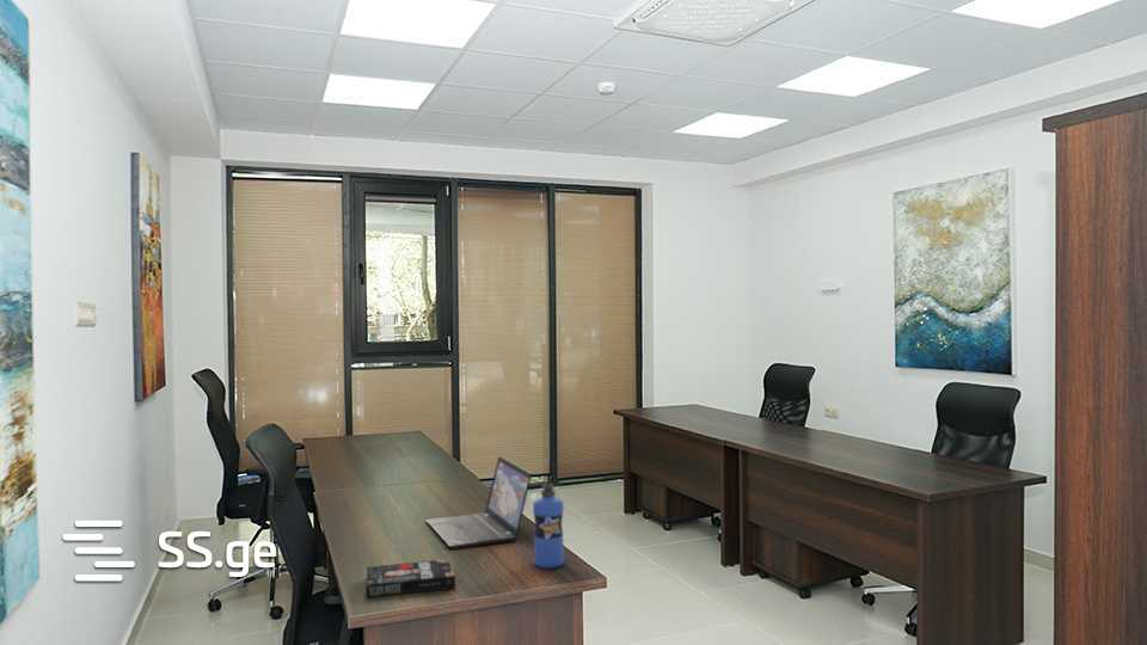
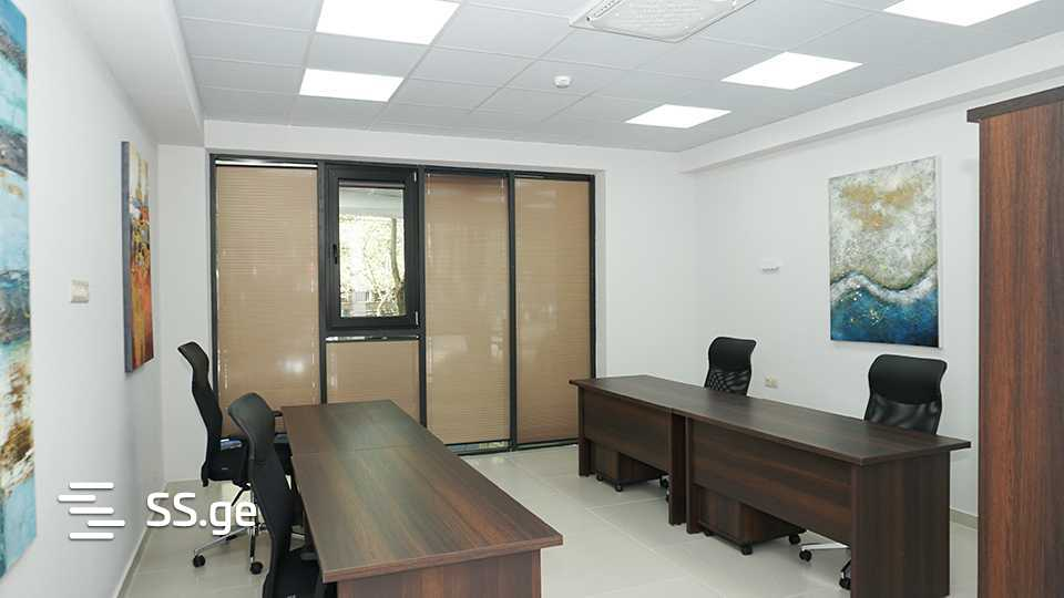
- water bottle (548, 523)
- laptop (487, 500)
- book (410, 577)
